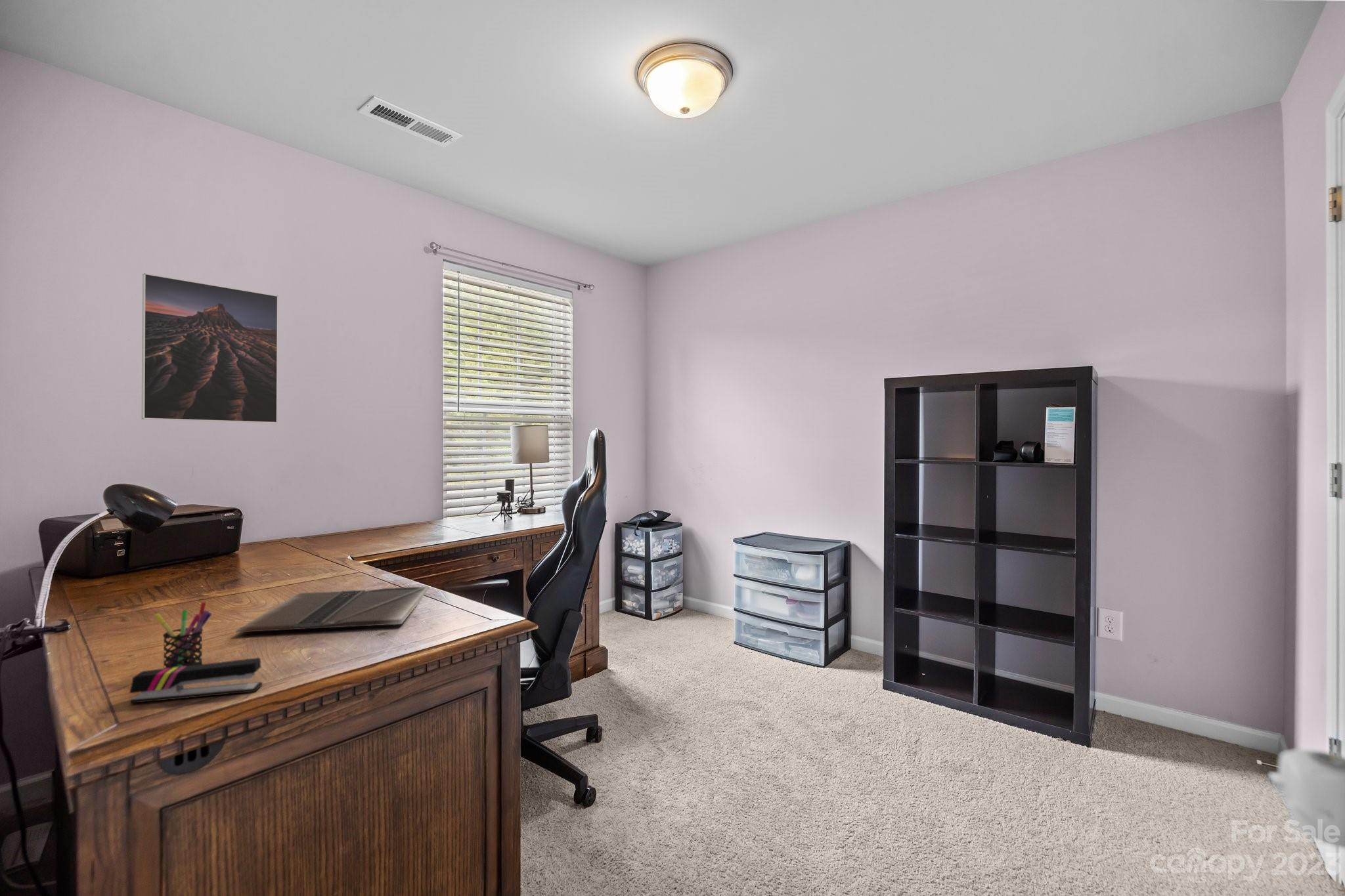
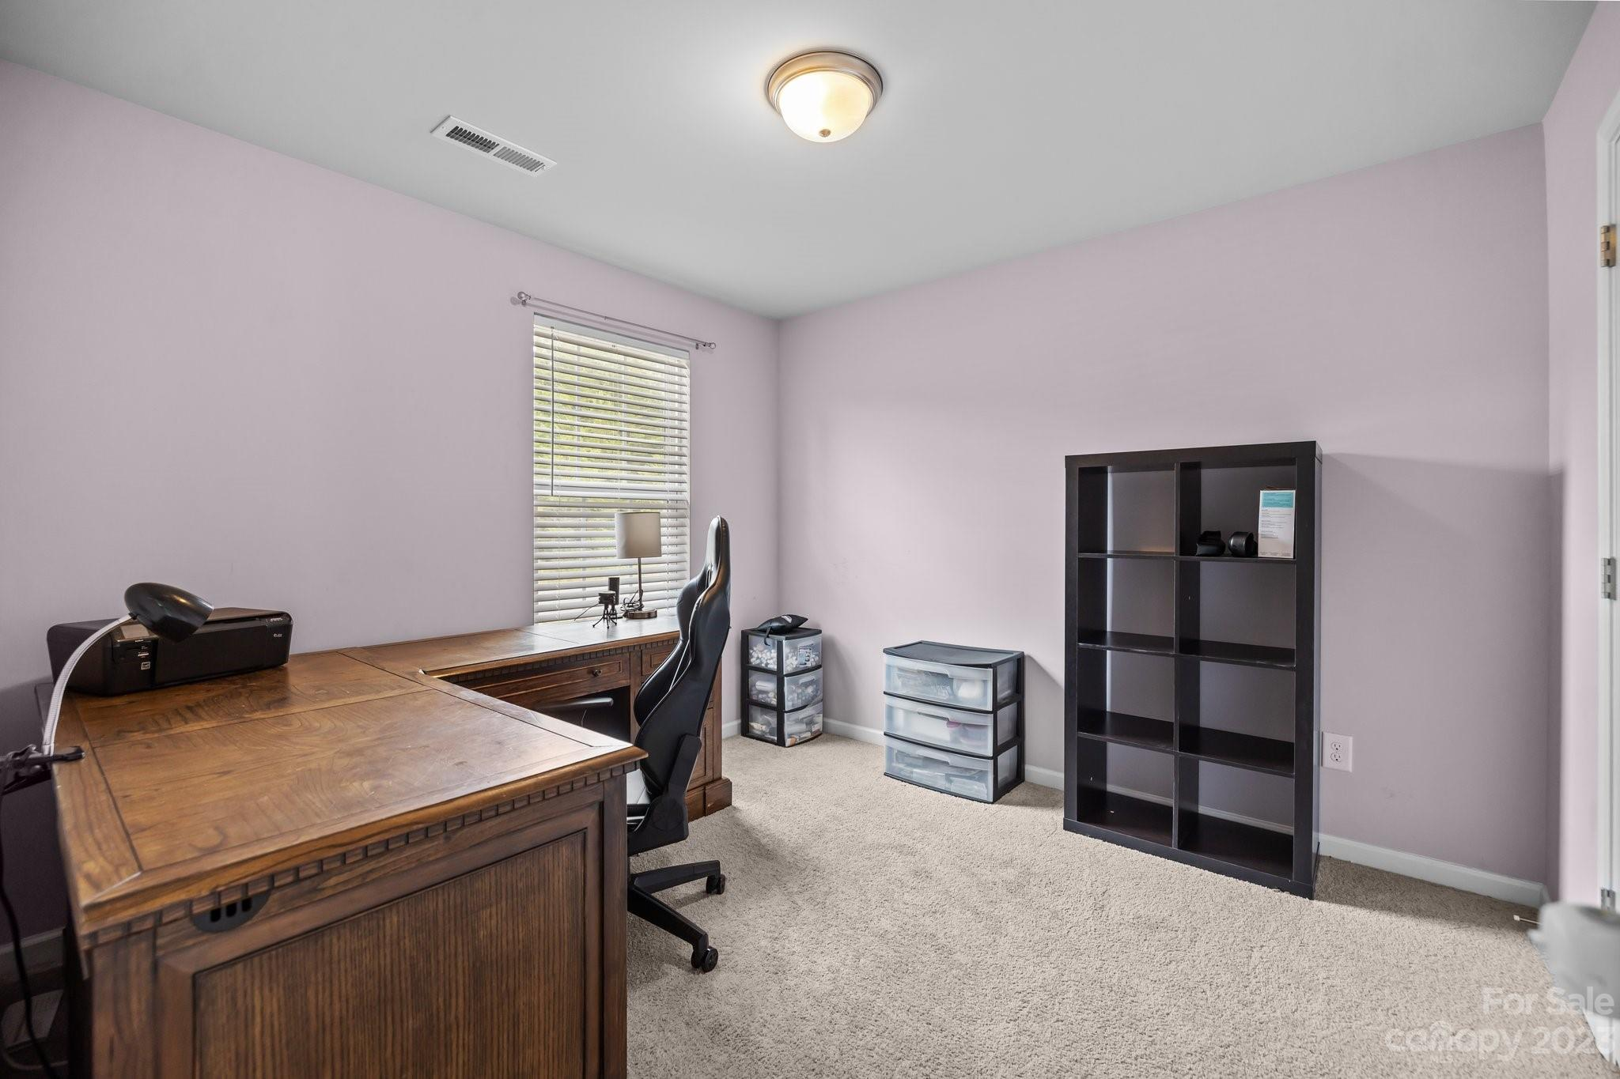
- stapler (198, 679)
- pen holder (185, 635)
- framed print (214, 353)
- laptop (345, 606)
